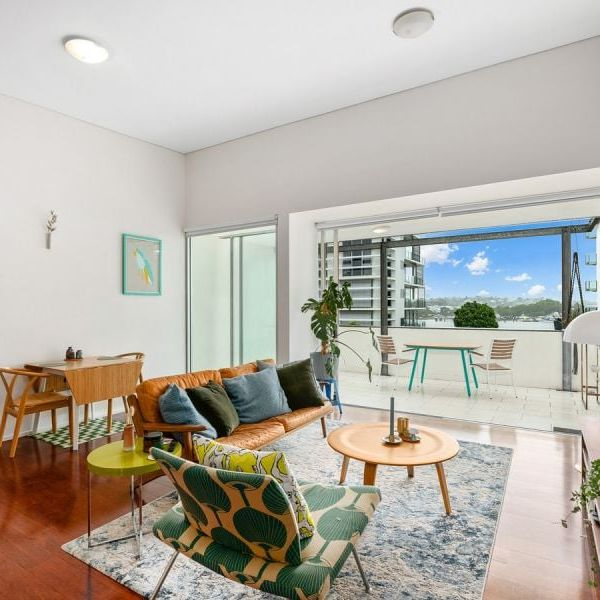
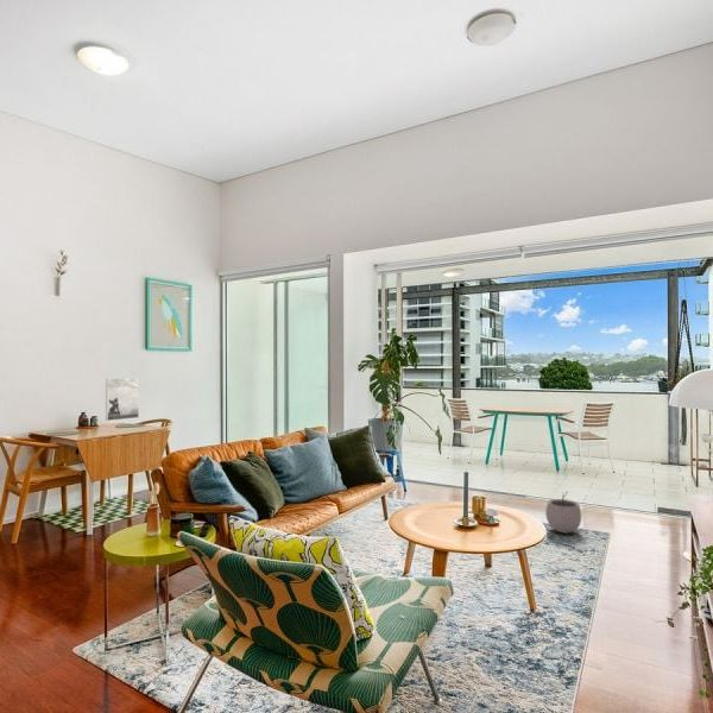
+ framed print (122, 398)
+ plant pot (563, 510)
